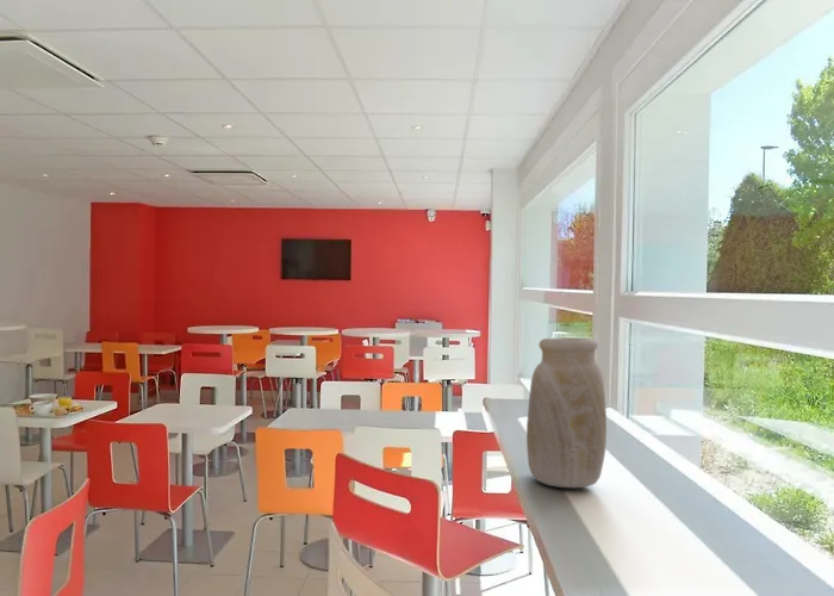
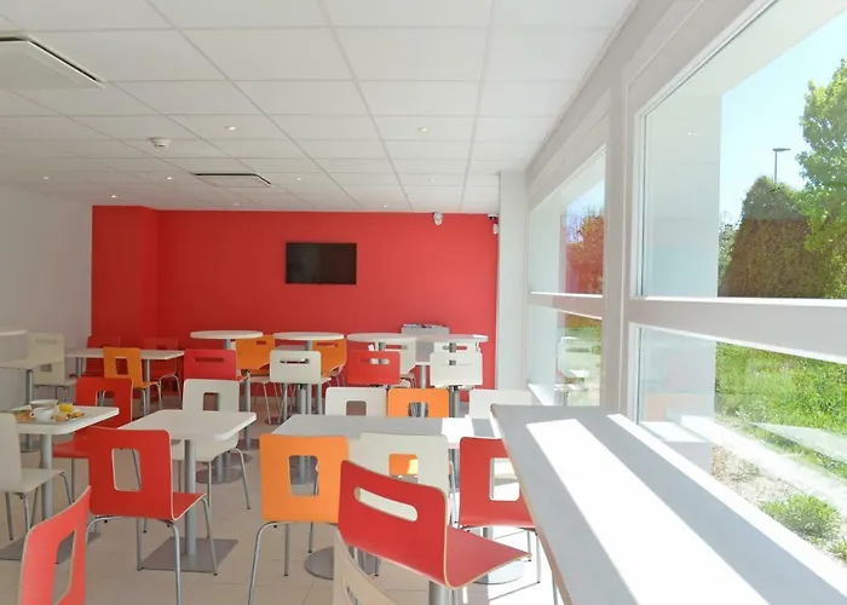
- vase (566, 410)
